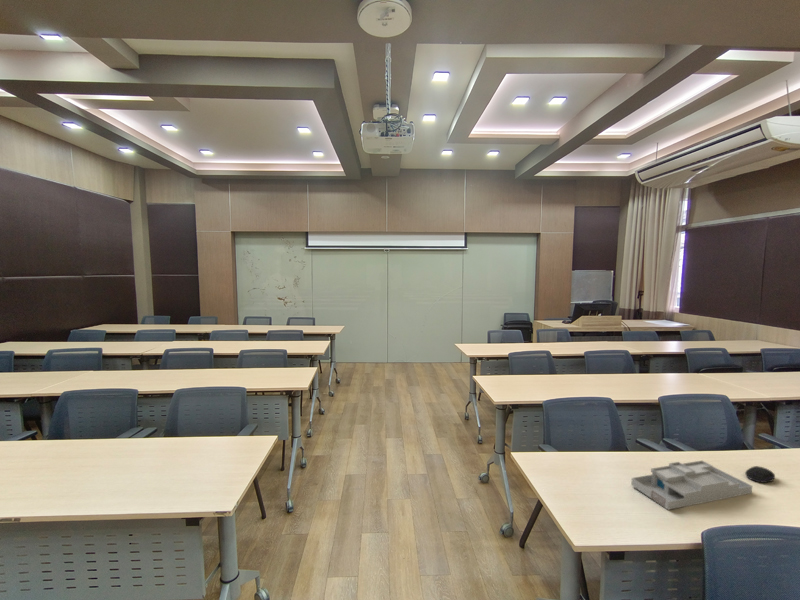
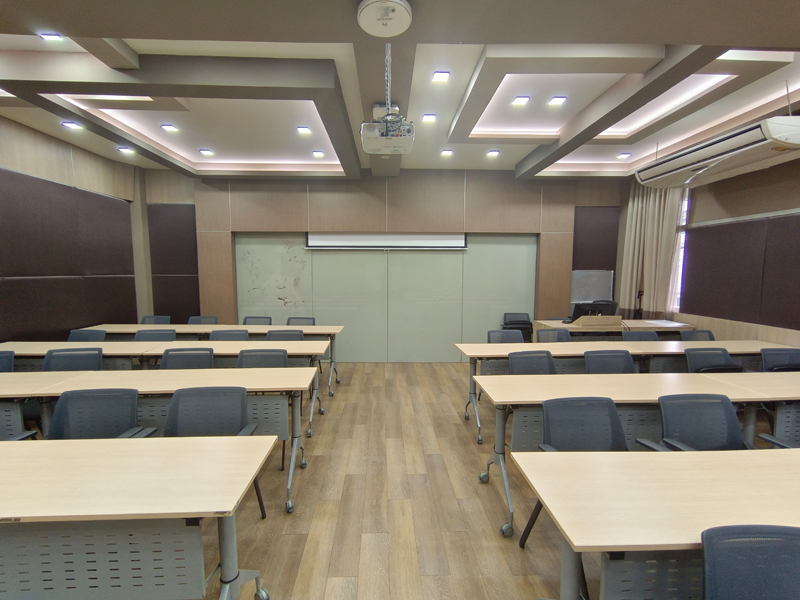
- desk organizer (691, 479)
- computer mouse (760, 473)
